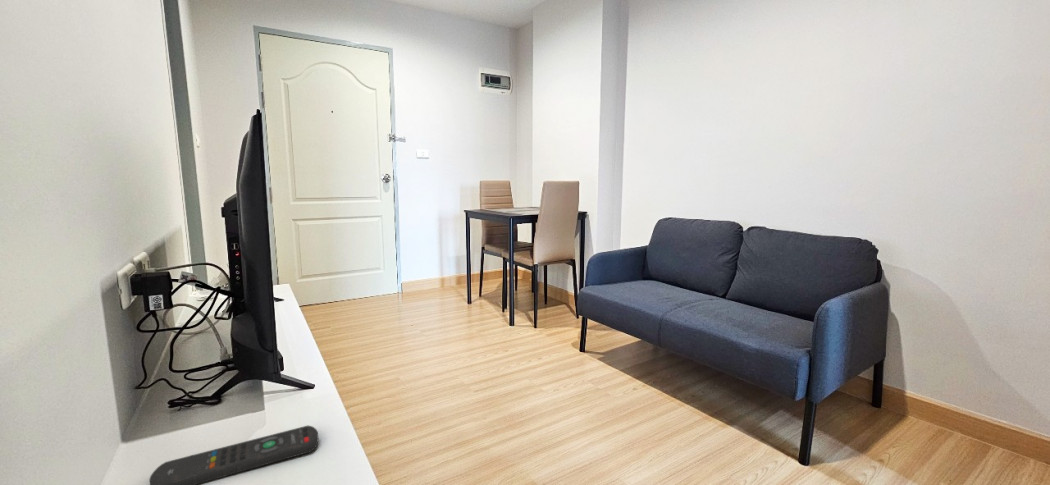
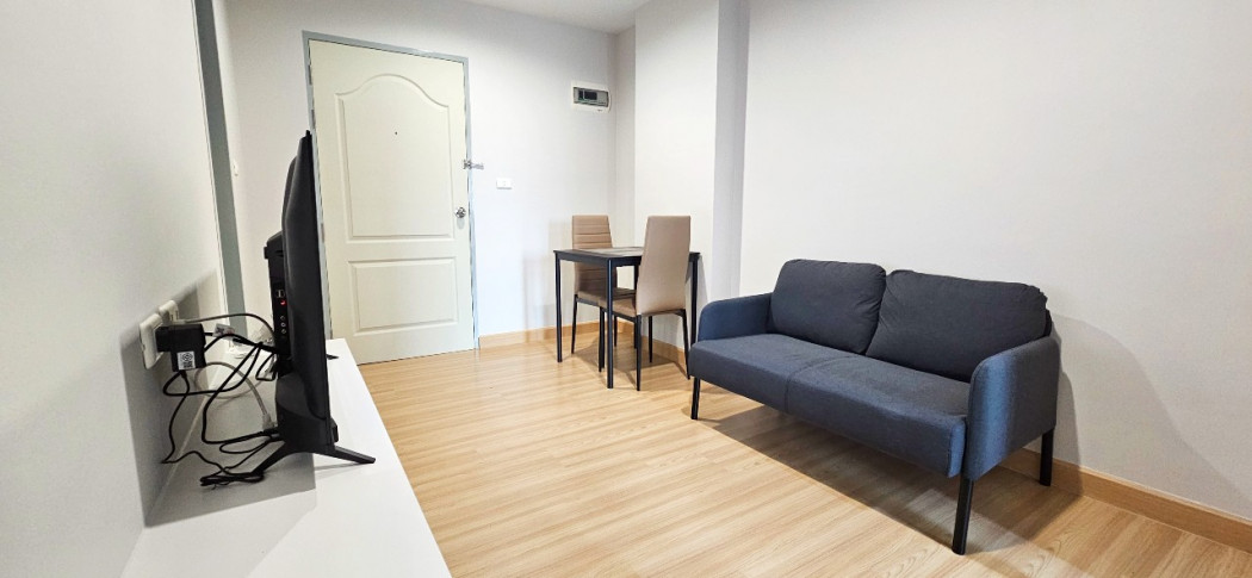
- remote control (240, 456)
